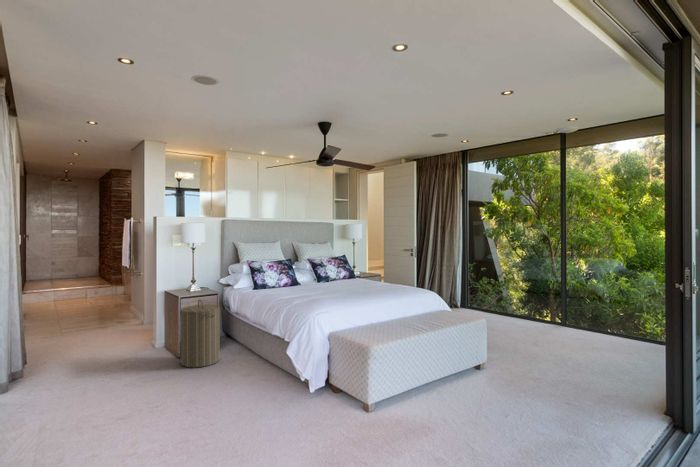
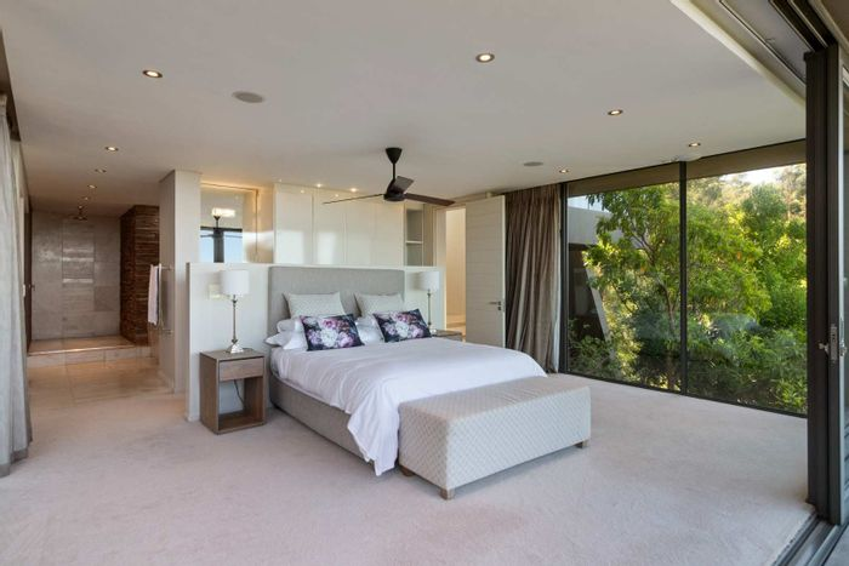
- laundry hamper (200, 330)
